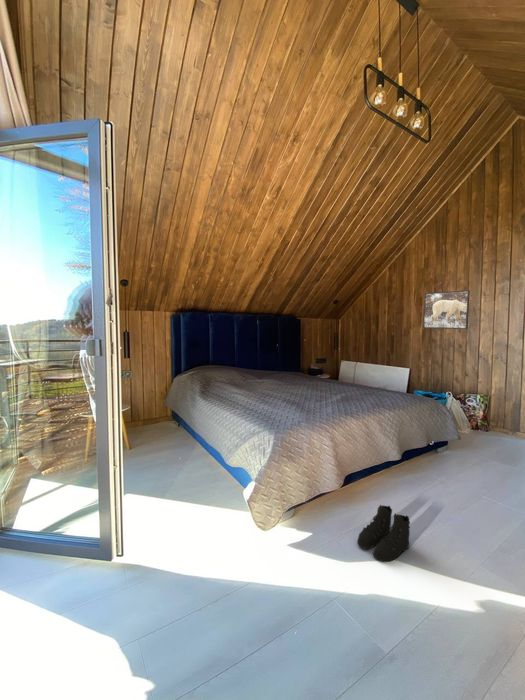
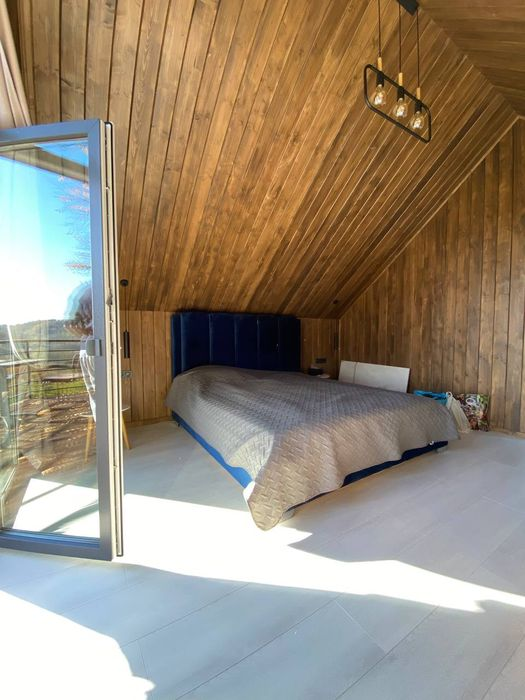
- boots (384, 529)
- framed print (444, 310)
